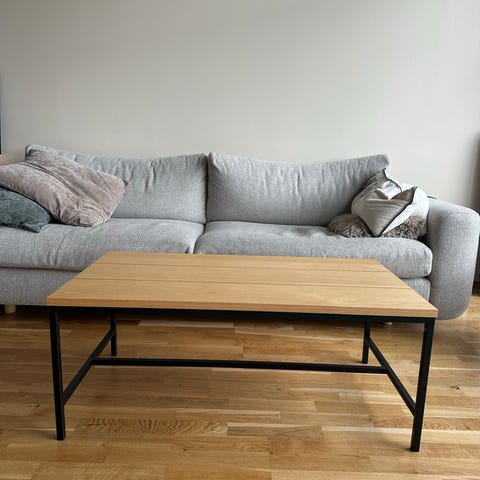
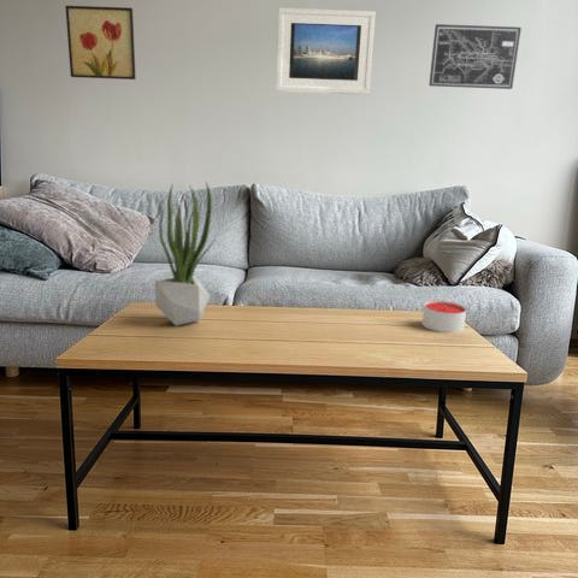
+ wall art (473, 57)
+ potted plant (187, 254)
+ wall art (101, 43)
+ candle (443, 315)
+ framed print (324, 52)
